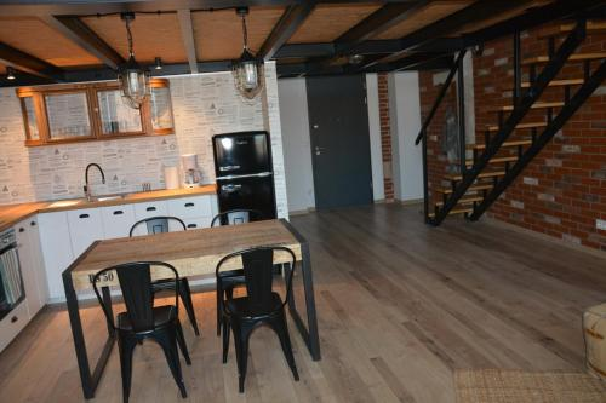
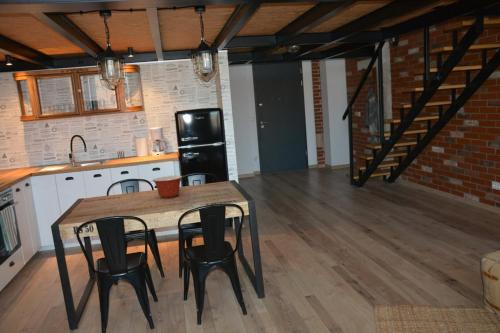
+ mixing bowl (168, 187)
